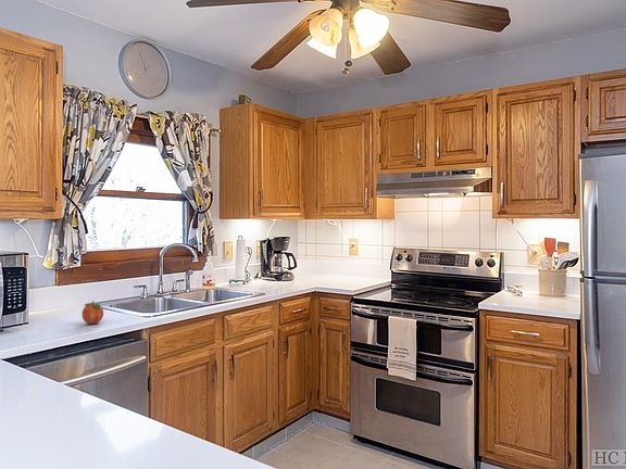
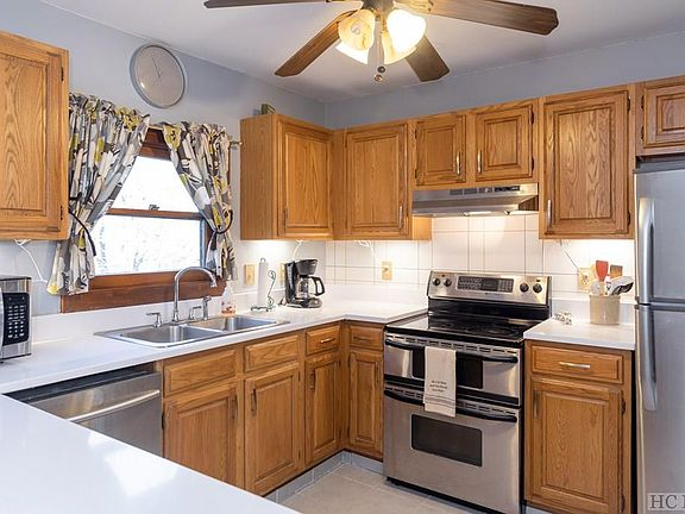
- fruit (92, 312)
